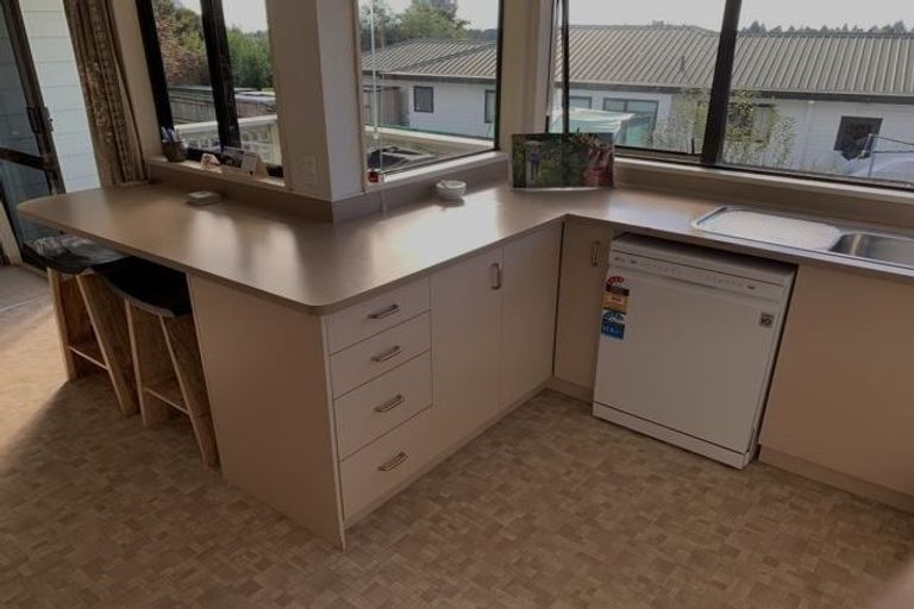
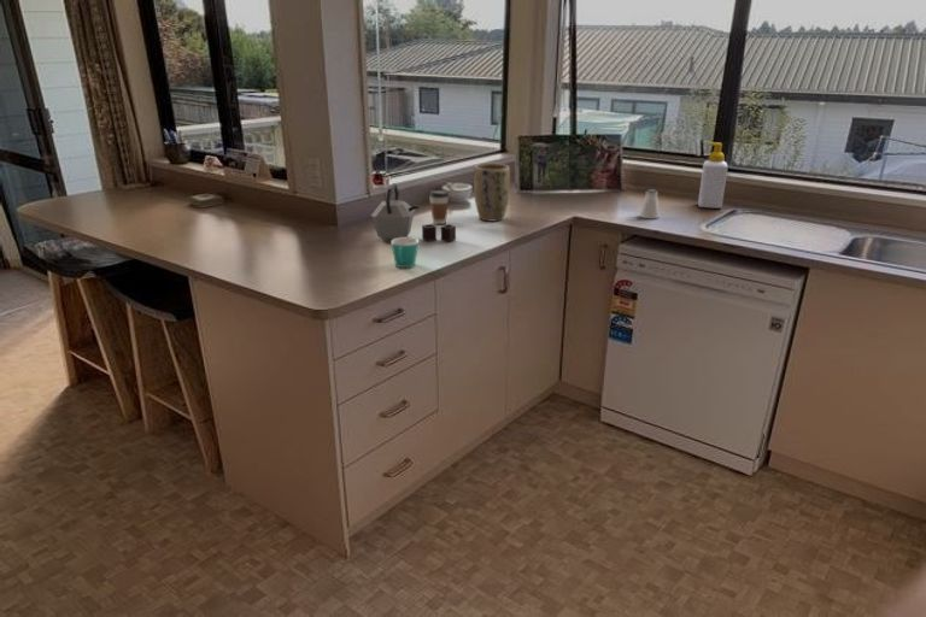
+ coffee cup (439, 206)
+ soap bottle (714, 175)
+ mug (404, 254)
+ saltshaker (650, 202)
+ plant pot (491, 192)
+ kettle (414, 212)
